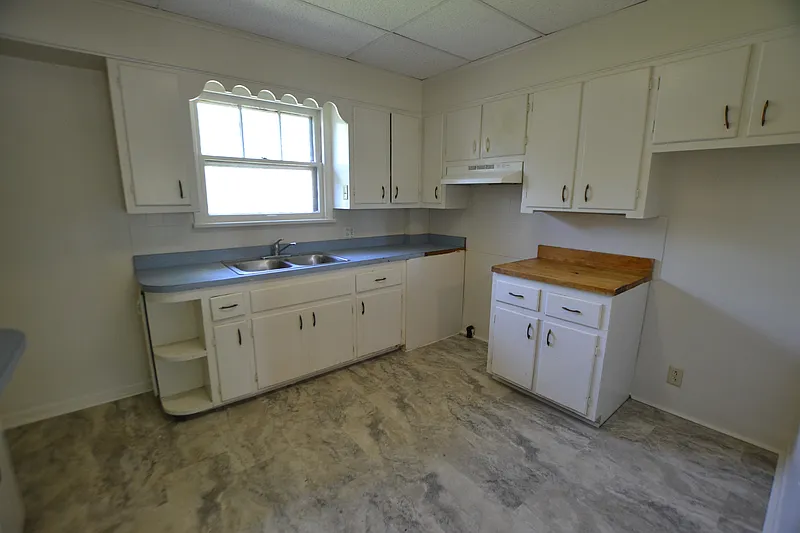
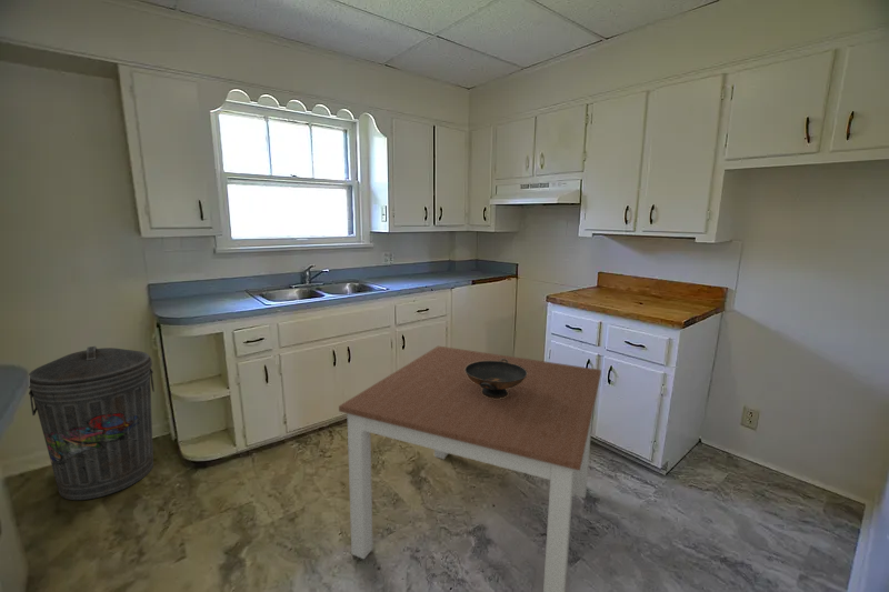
+ decorative bowl (495, 380)
+ dining table (483, 454)
+ trash can (100, 414)
